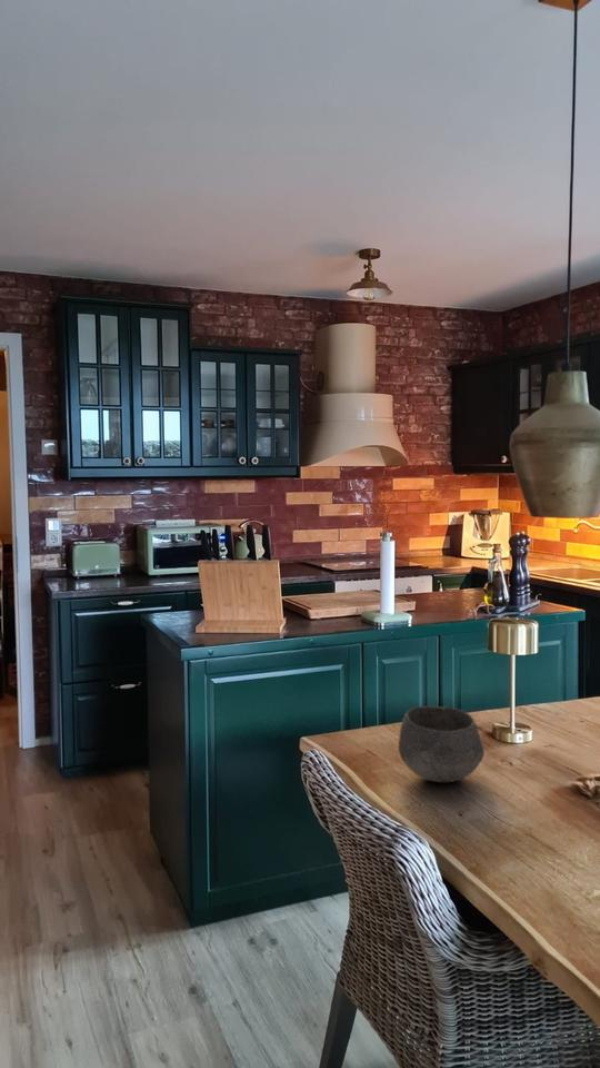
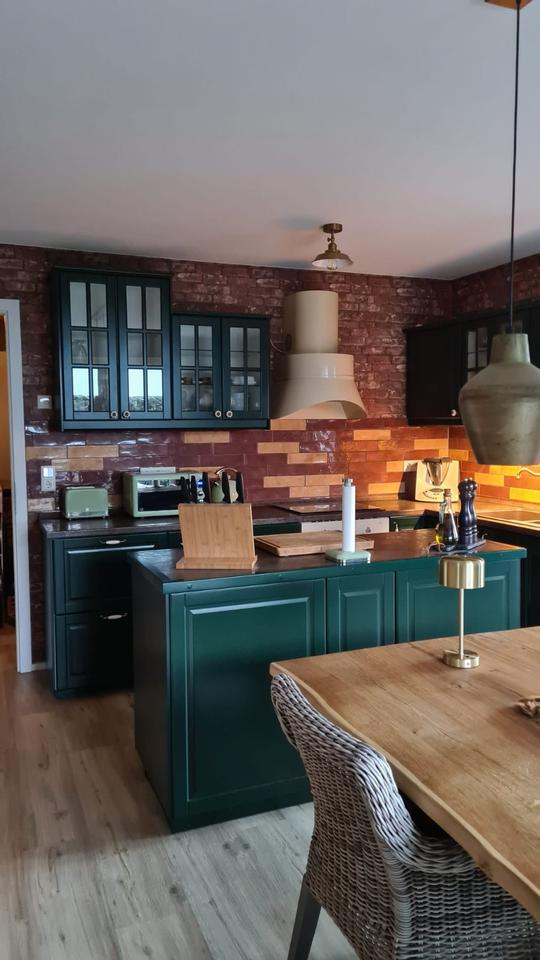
- bowl (438, 746)
